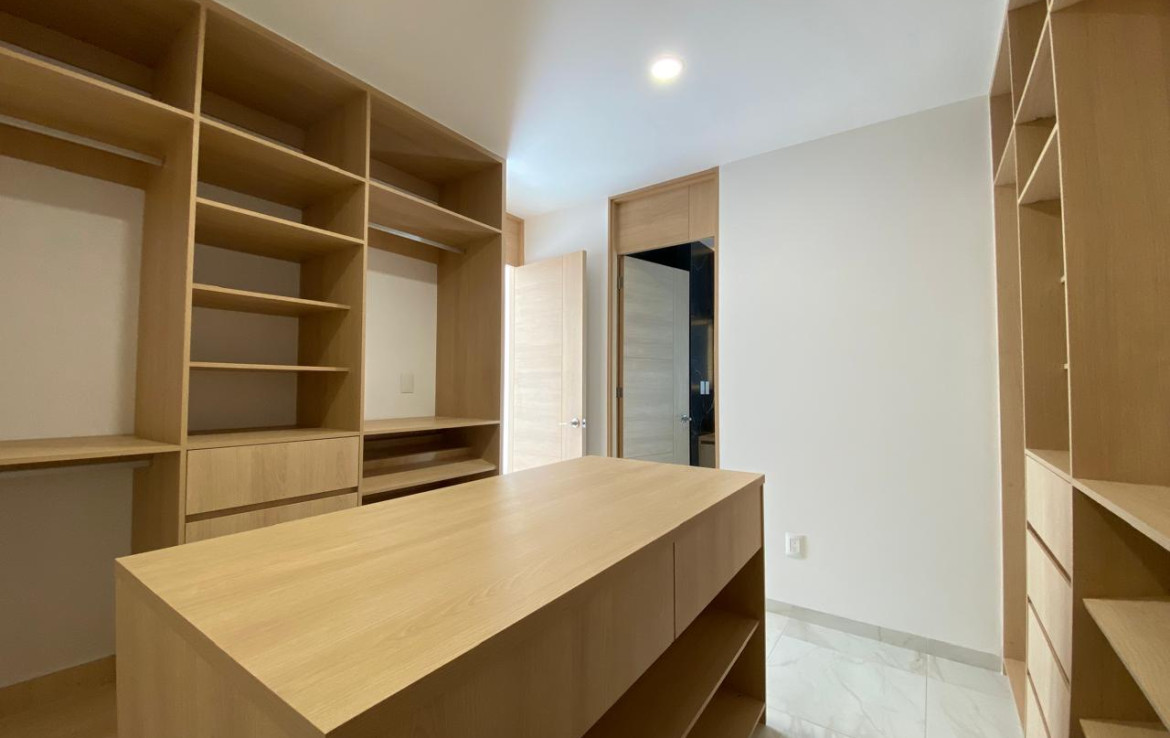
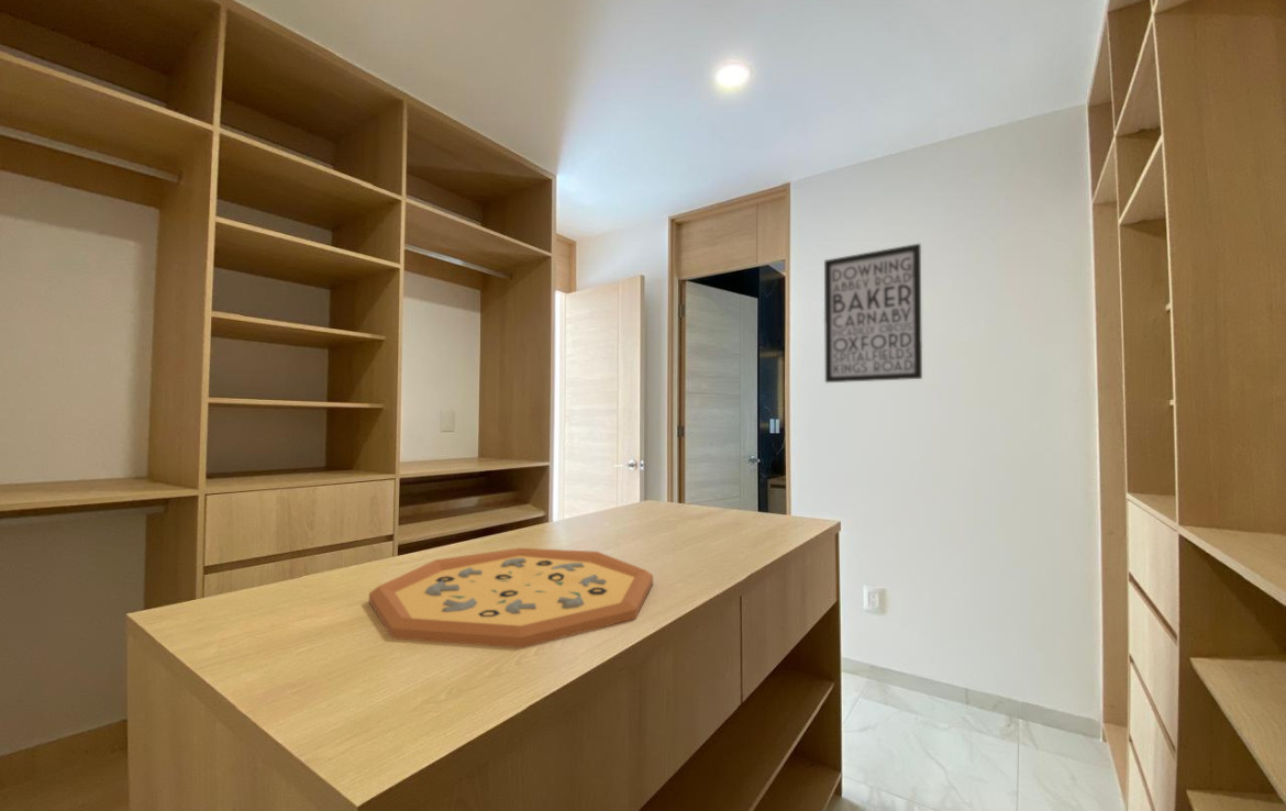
+ wall art (871, 316)
+ decorative tray (519, 585)
